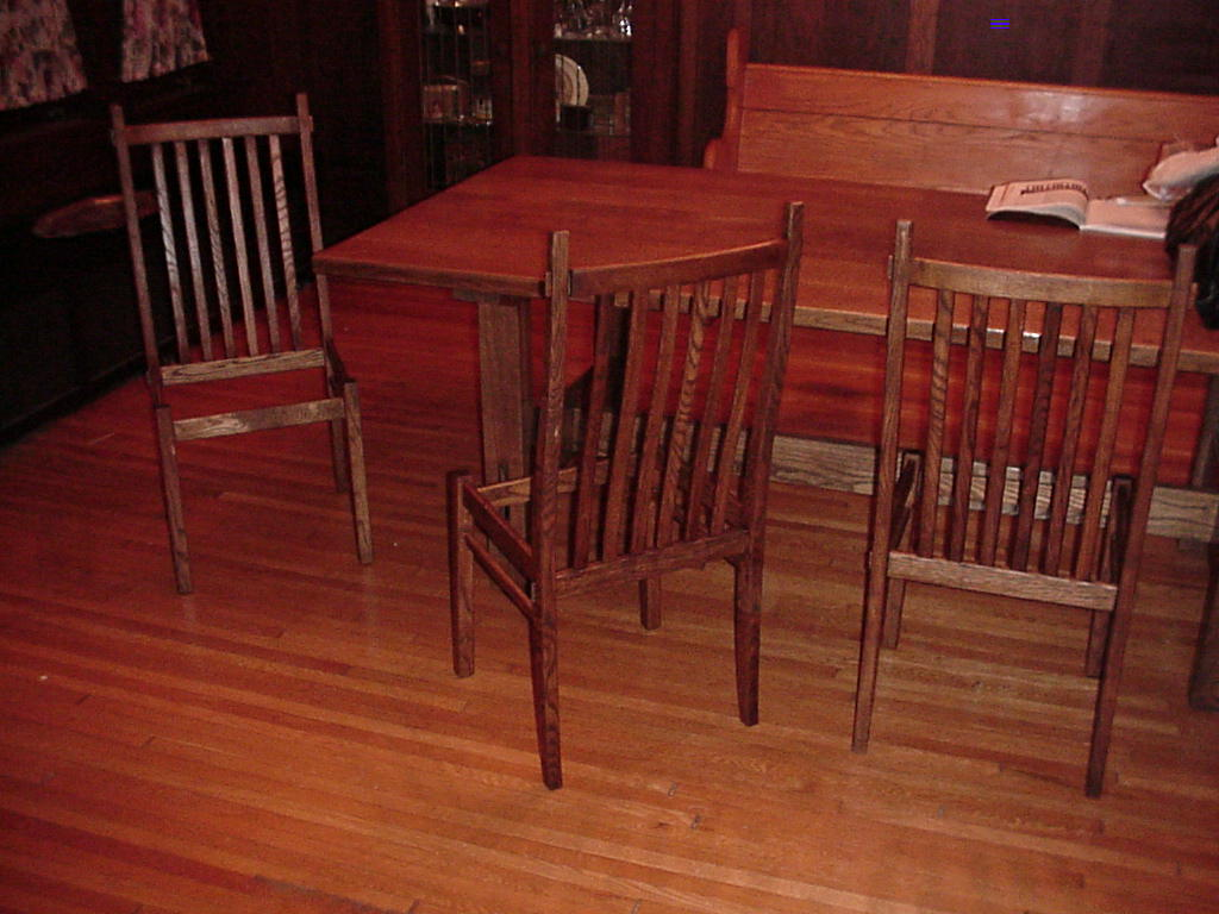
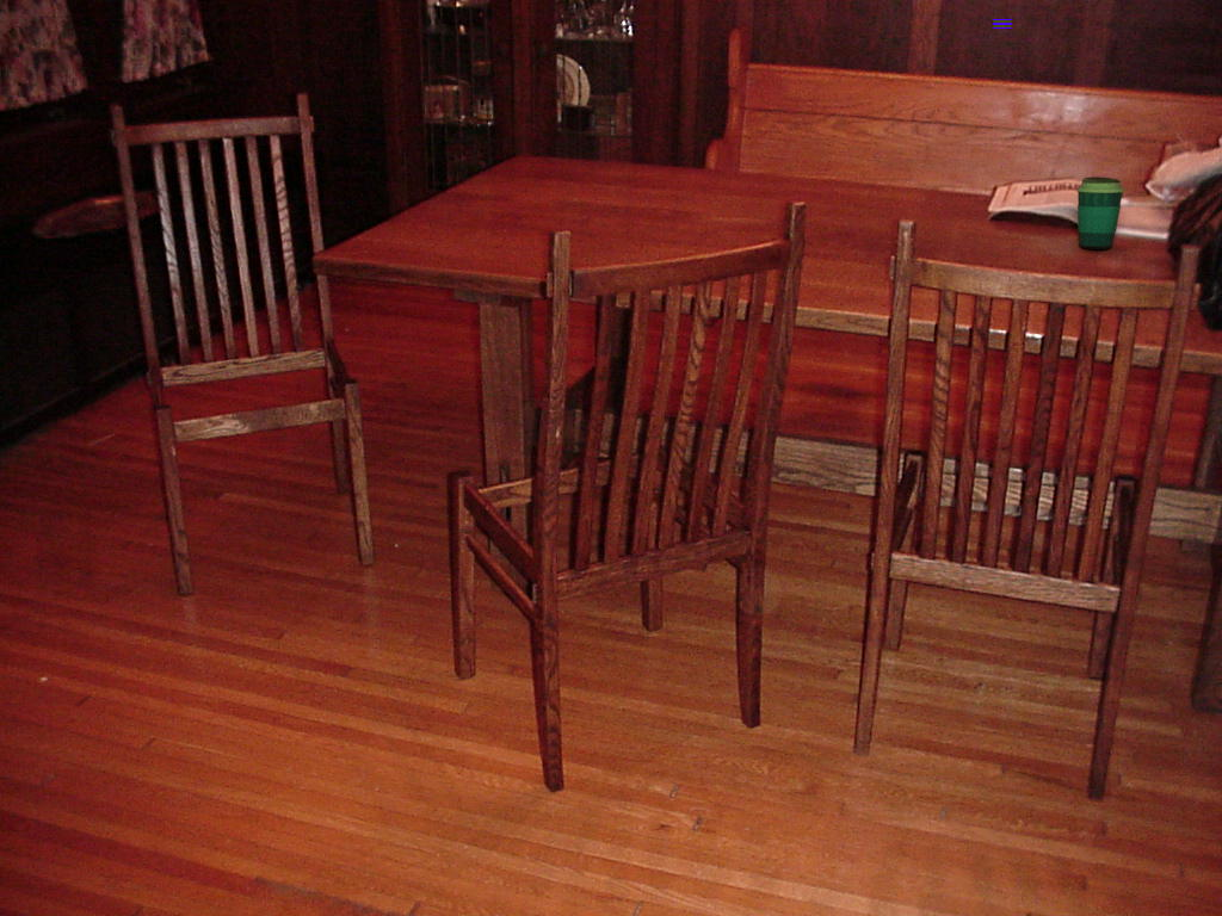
+ cup (1097, 212)
